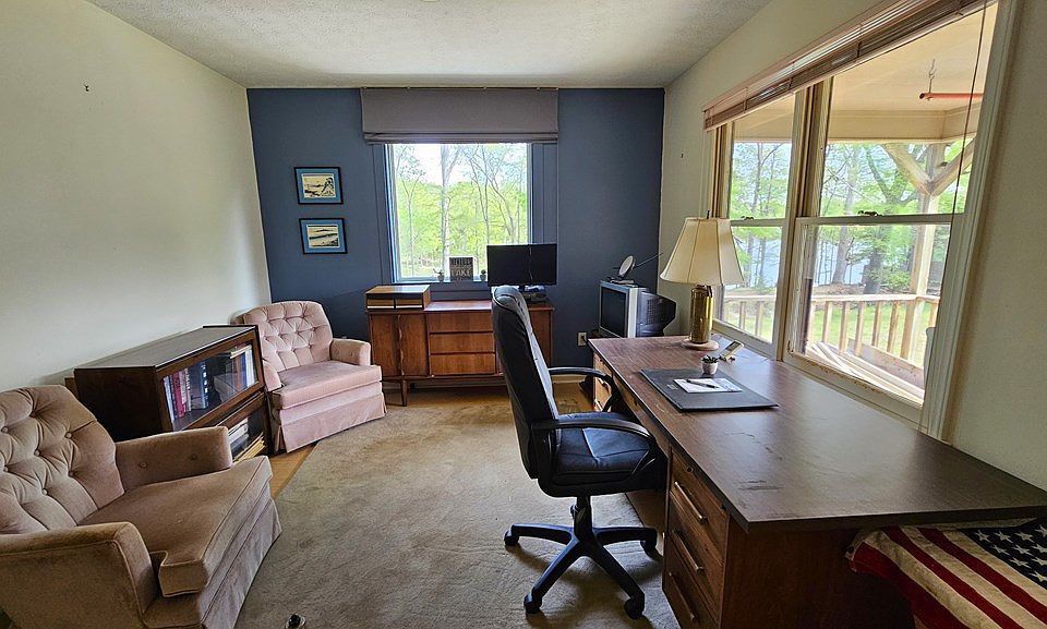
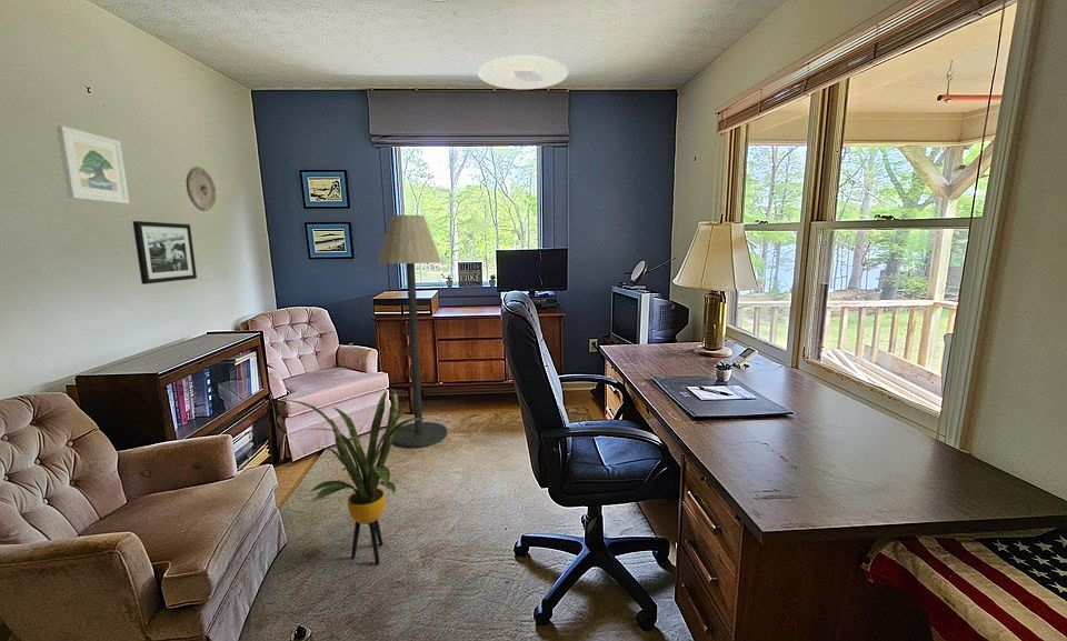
+ plate (202, 189)
+ house plant (359, 474)
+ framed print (96, 168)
+ picture frame (167, 252)
+ ceiling light (522, 69)
+ floor lamp (413, 330)
